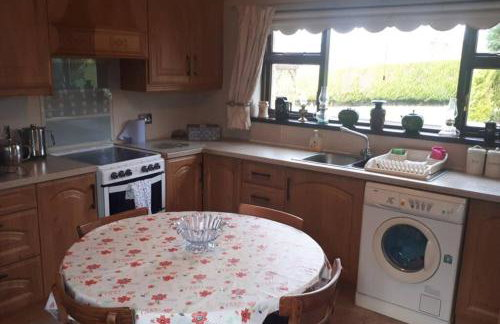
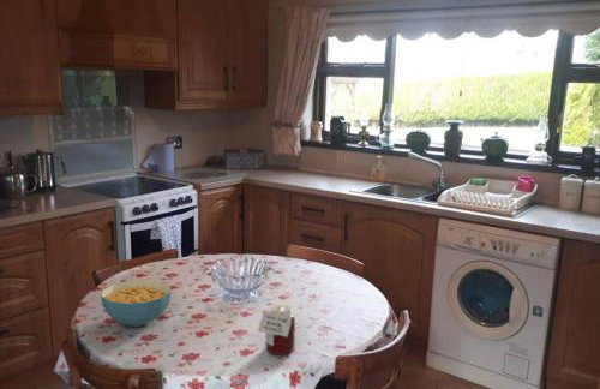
+ jar (277, 331)
+ cereal bowl (137, 306)
